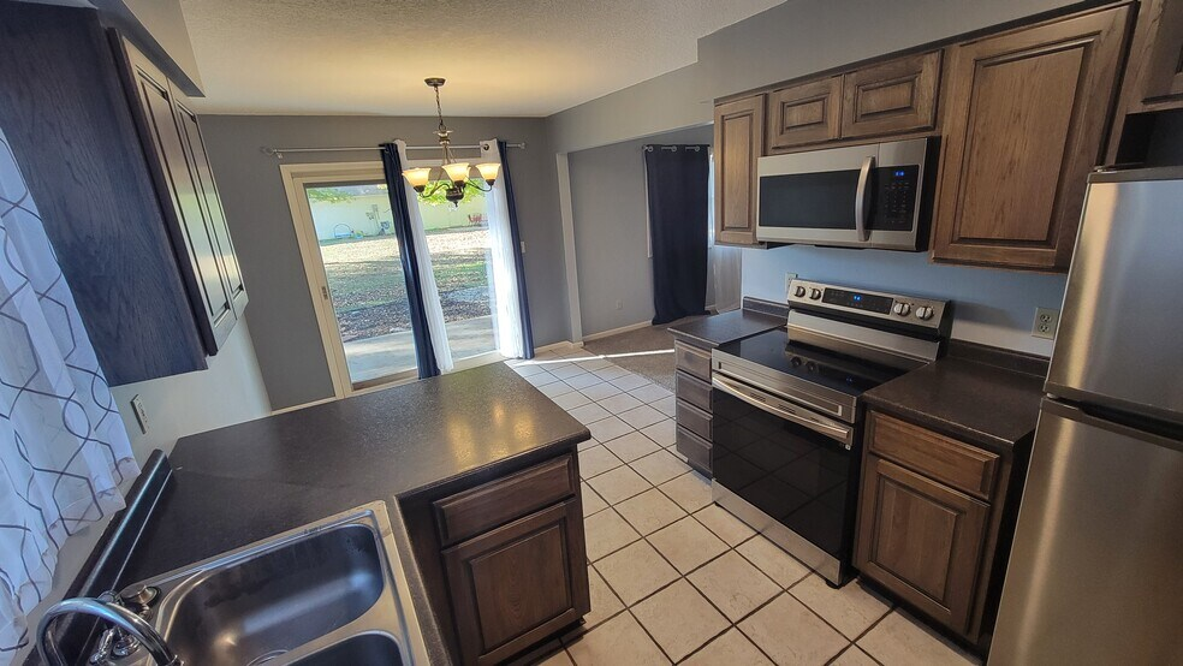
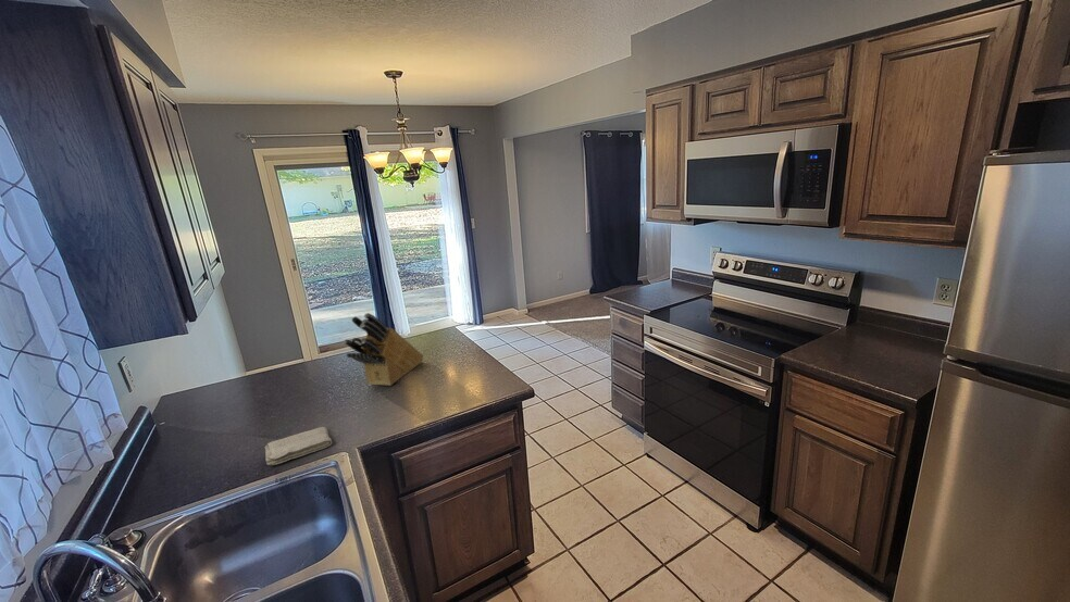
+ washcloth (298, 443)
+ knife block (385, 342)
